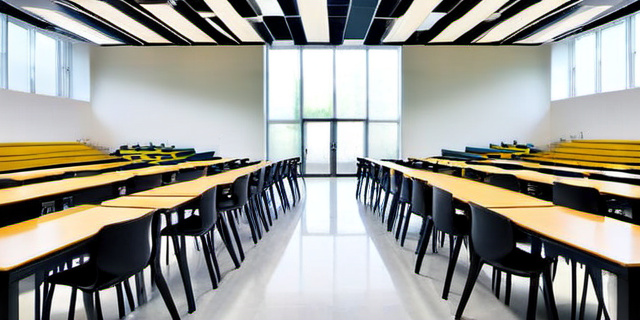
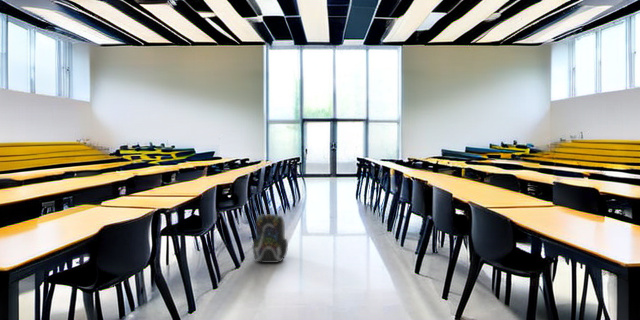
+ backpack (270, 236)
